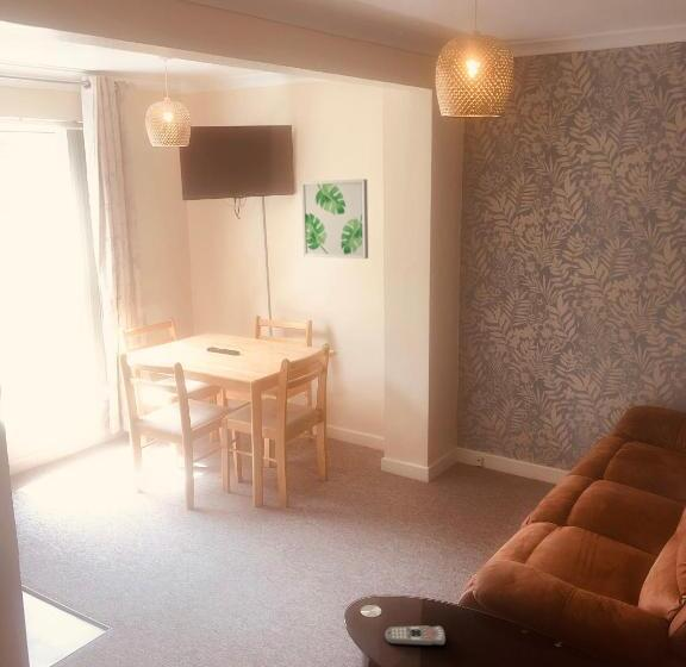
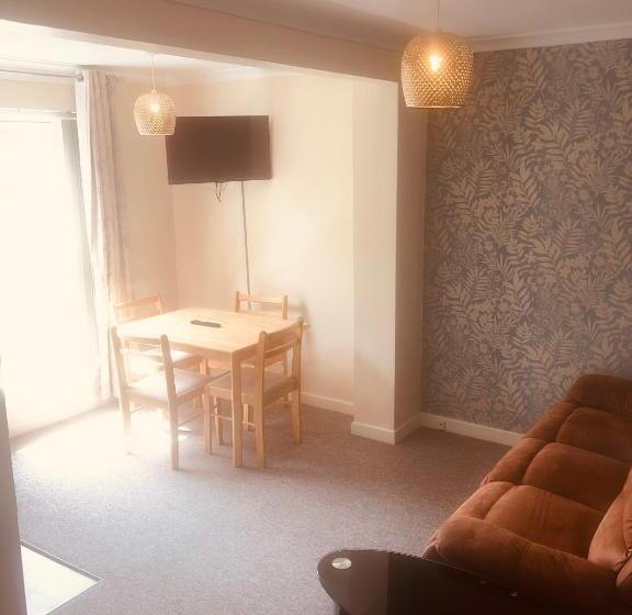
- wall art (333, 219)
- remote control (414, 635)
